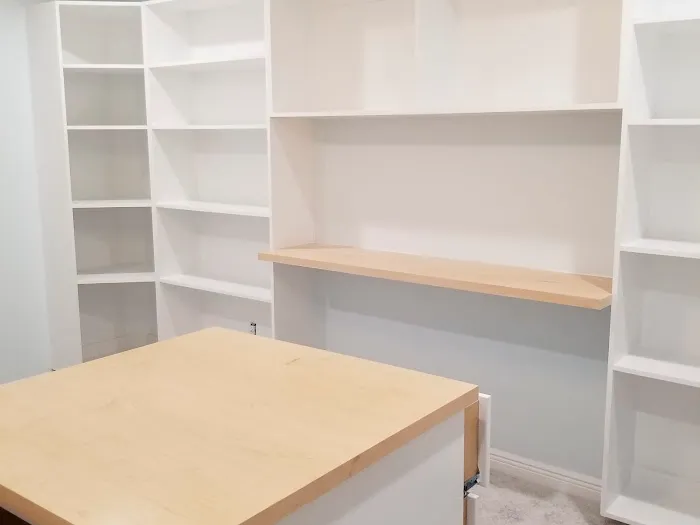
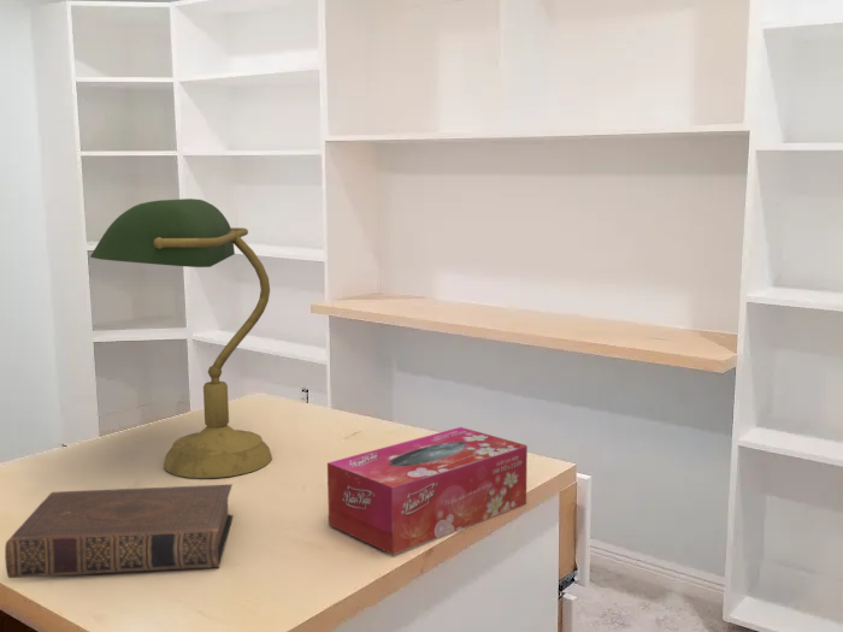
+ book (129, 527)
+ desk lamp (222, 350)
+ tissue box (430, 484)
